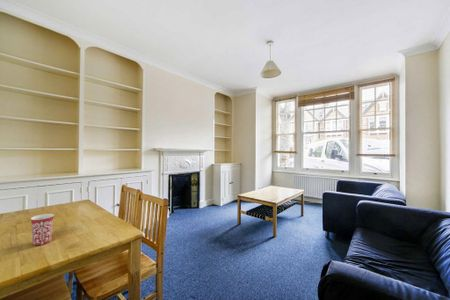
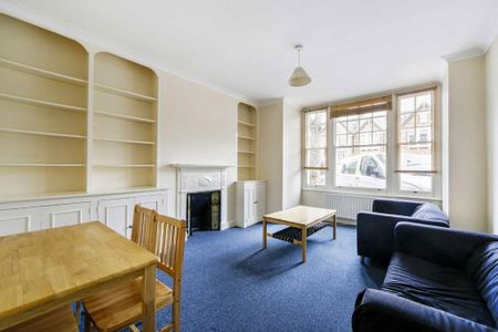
- mug (42, 228)
